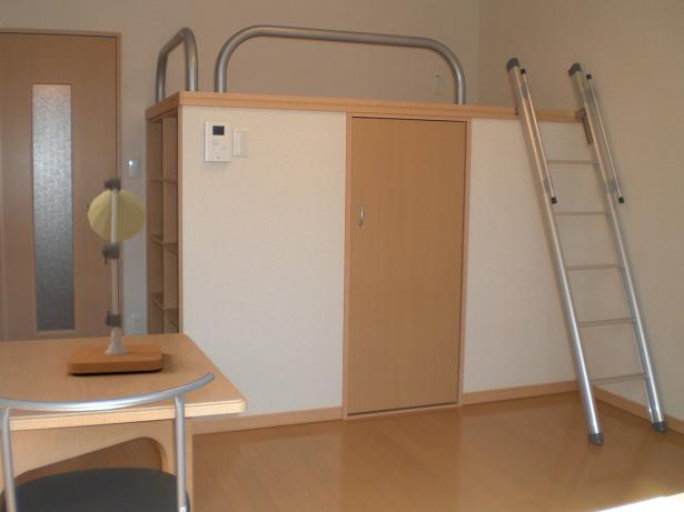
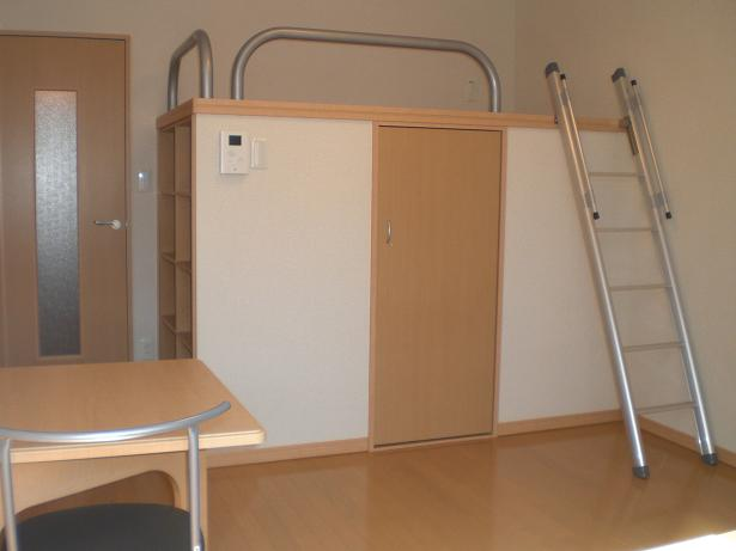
- desk lamp (116, 269)
